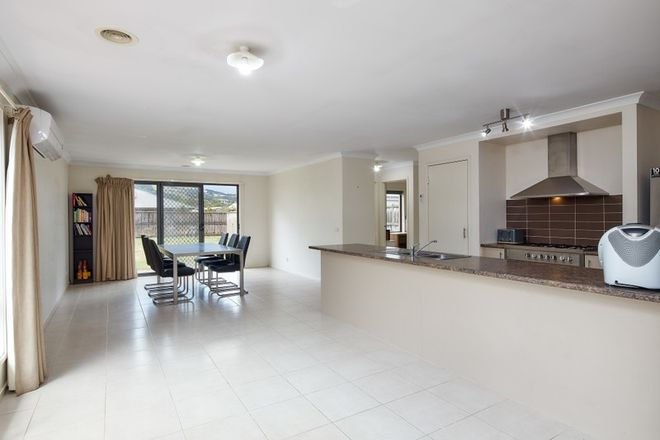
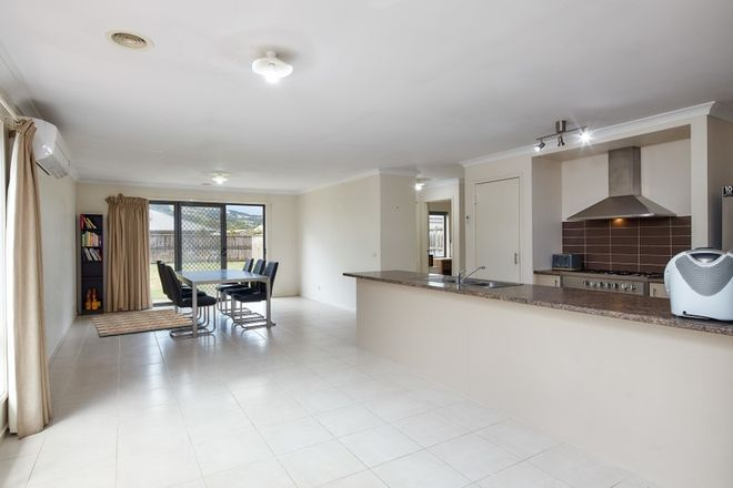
+ rug (142, 319)
